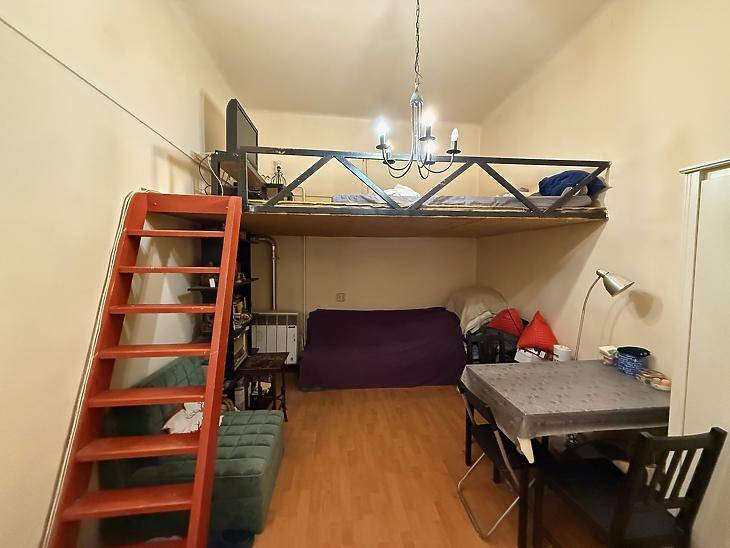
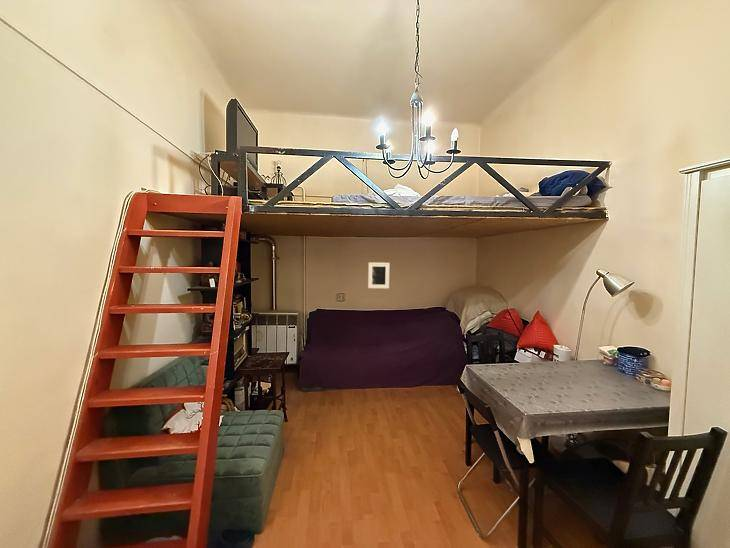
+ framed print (378, 275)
